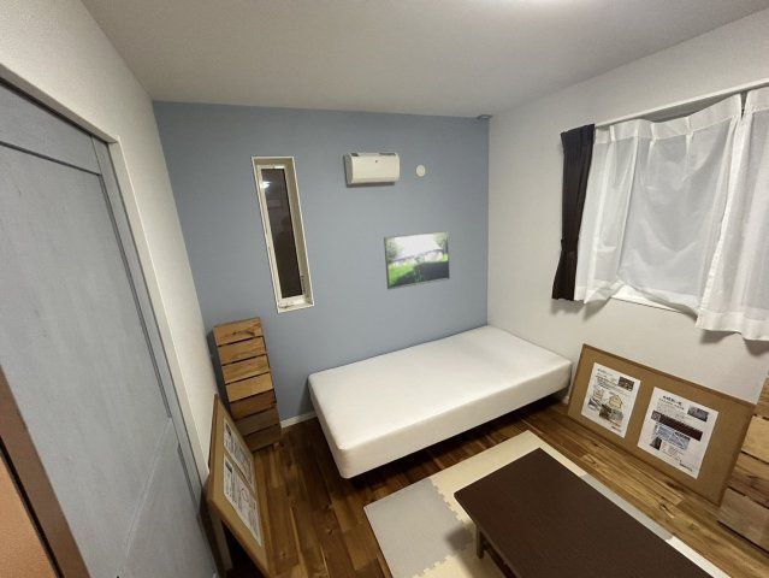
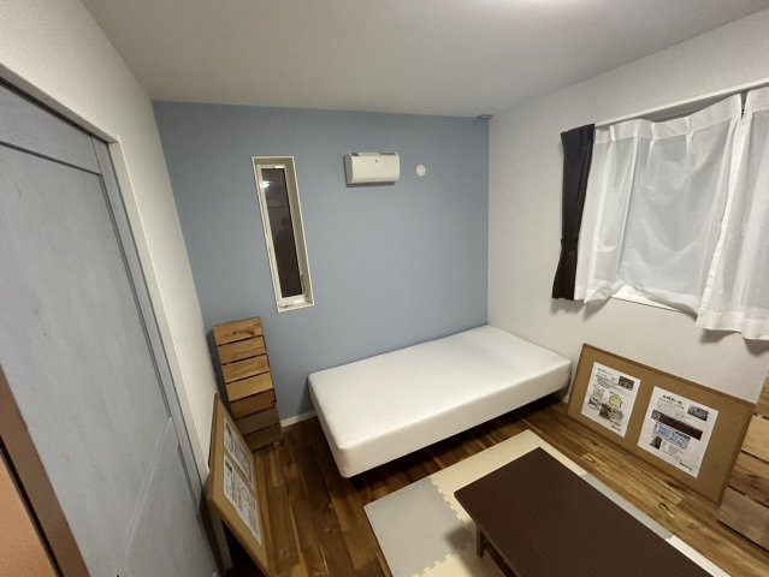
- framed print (419, 259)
